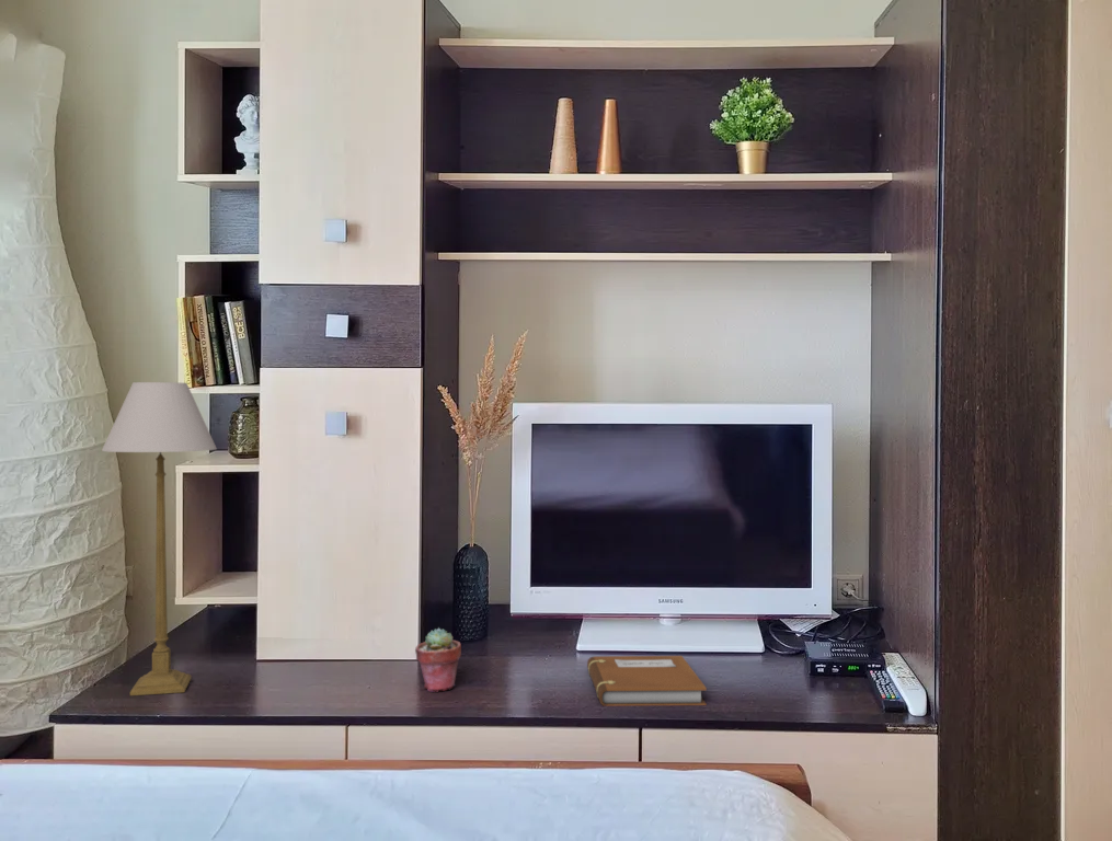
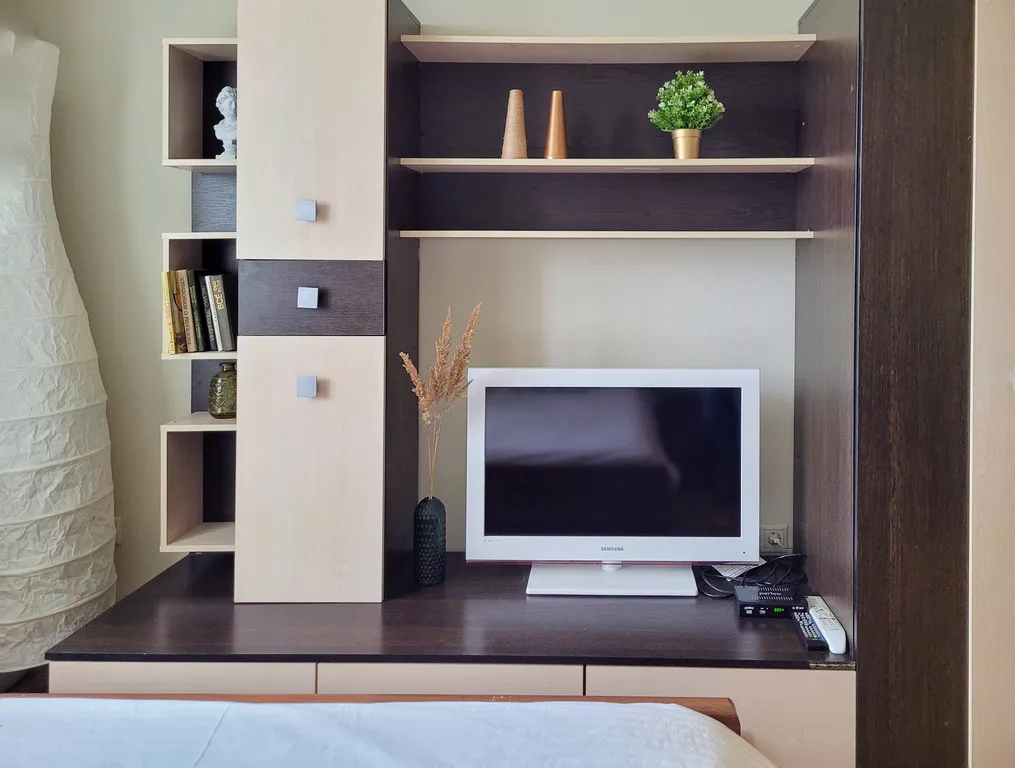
- potted succulent (438, 657)
- table lamp (160, 534)
- notebook (642, 678)
